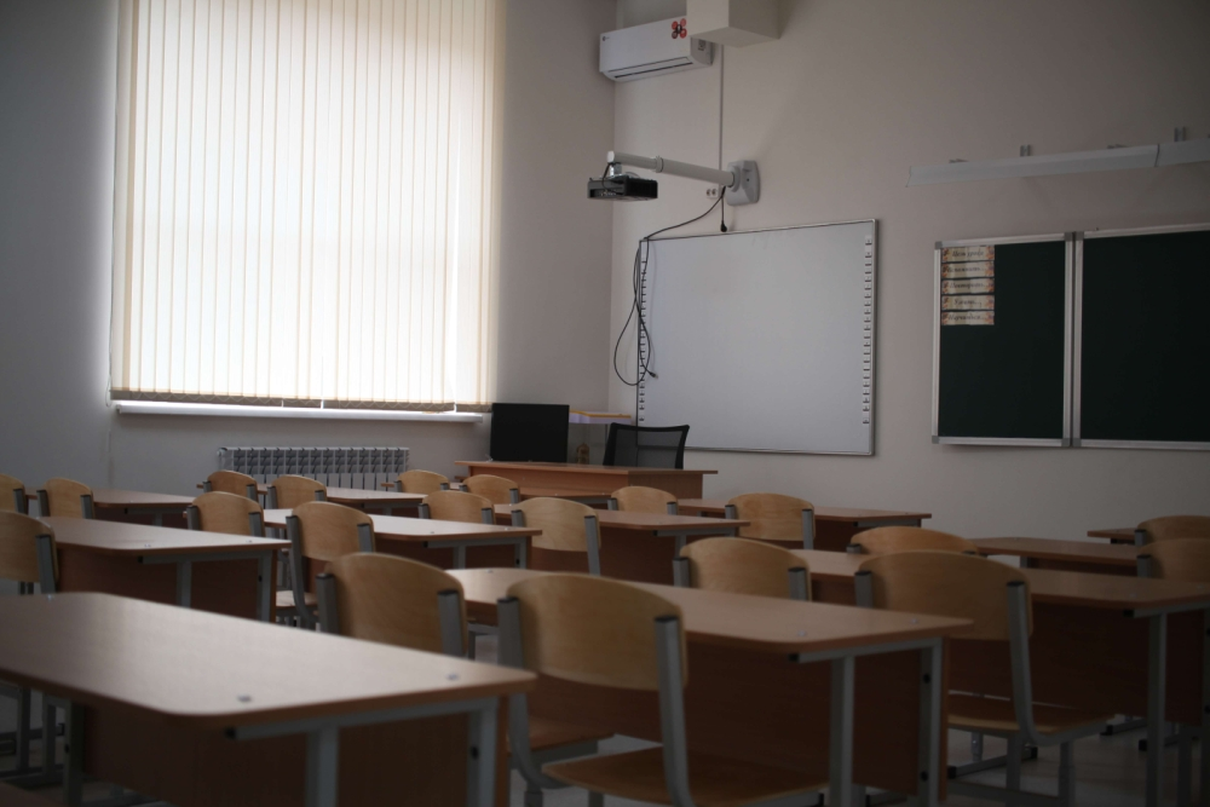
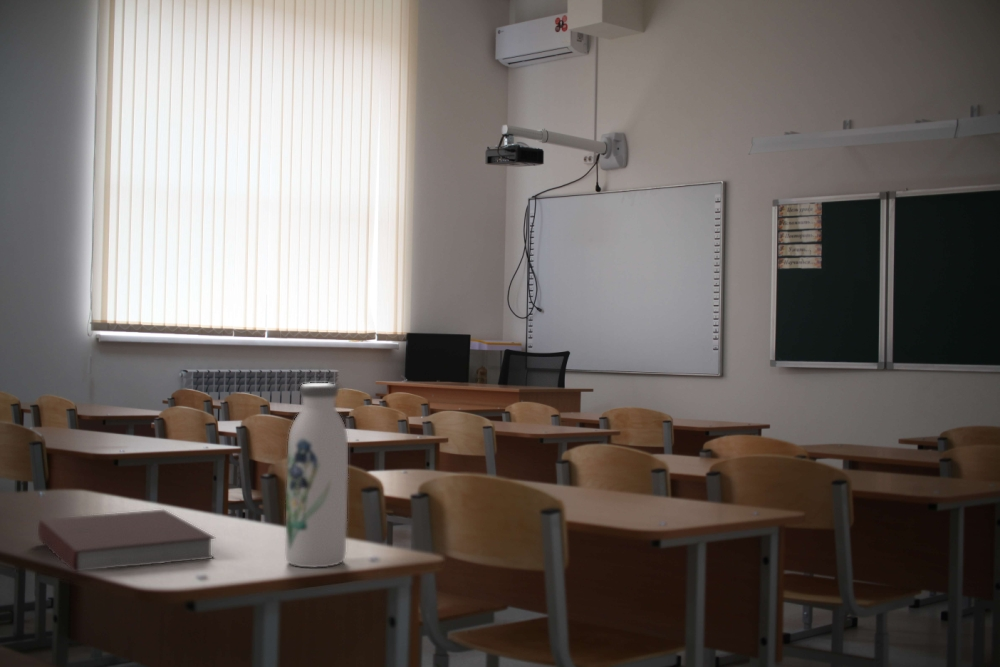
+ water bottle (317, 472)
+ notebook (123, 538)
